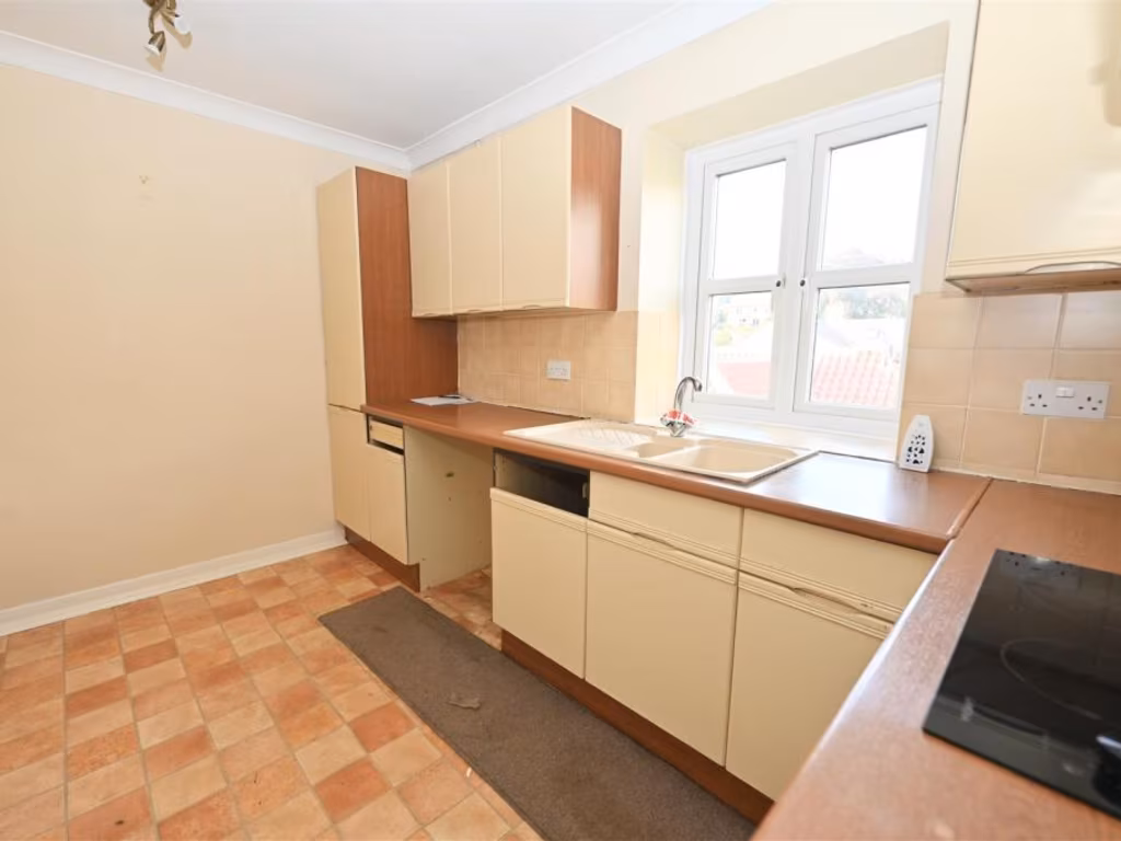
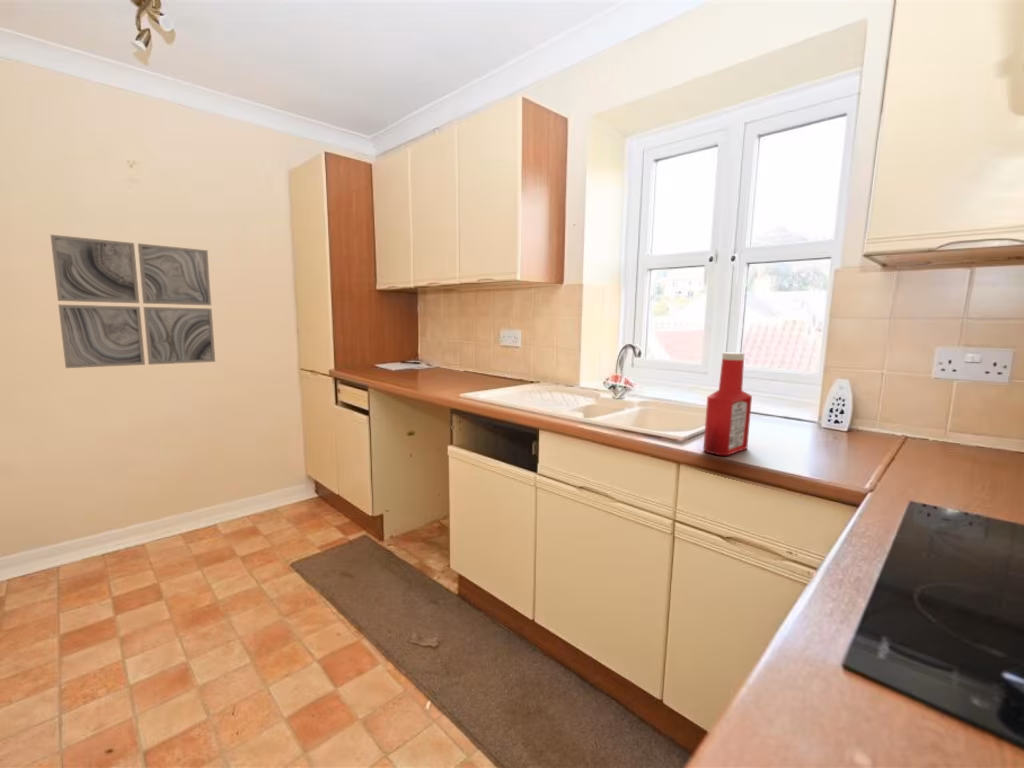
+ soap bottle (729, 401)
+ wall art (139, 307)
